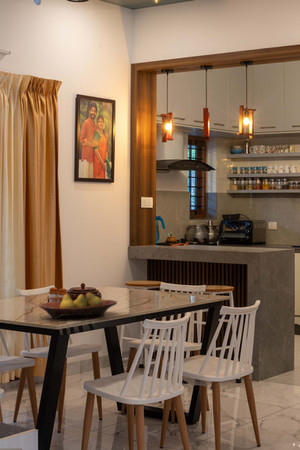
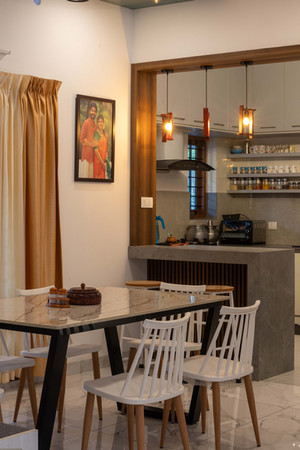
- fruit bowl (78, 304)
